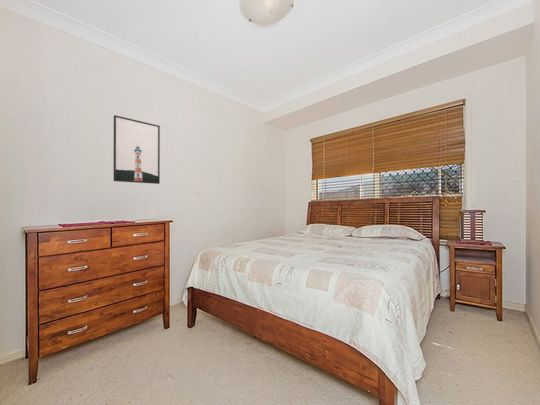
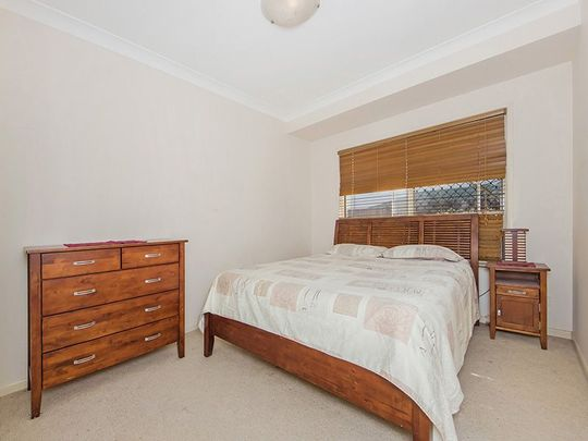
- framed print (138, 151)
